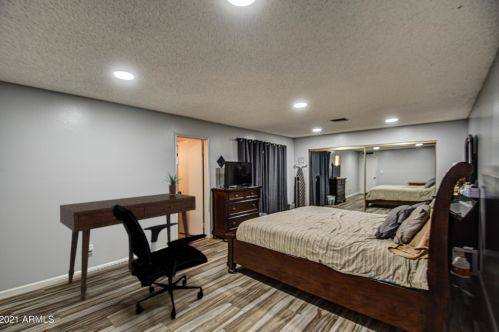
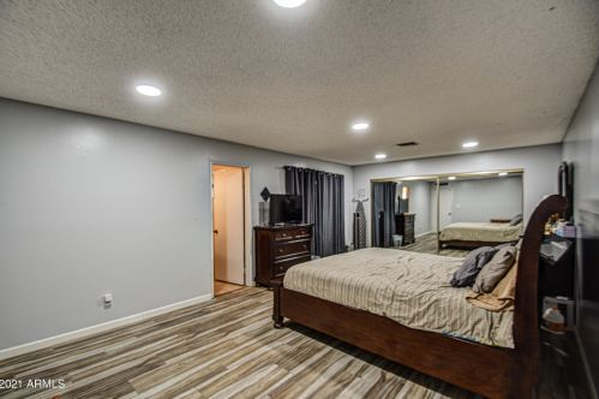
- potted plant (174, 183)
- desk (138, 220)
- office chair (160, 253)
